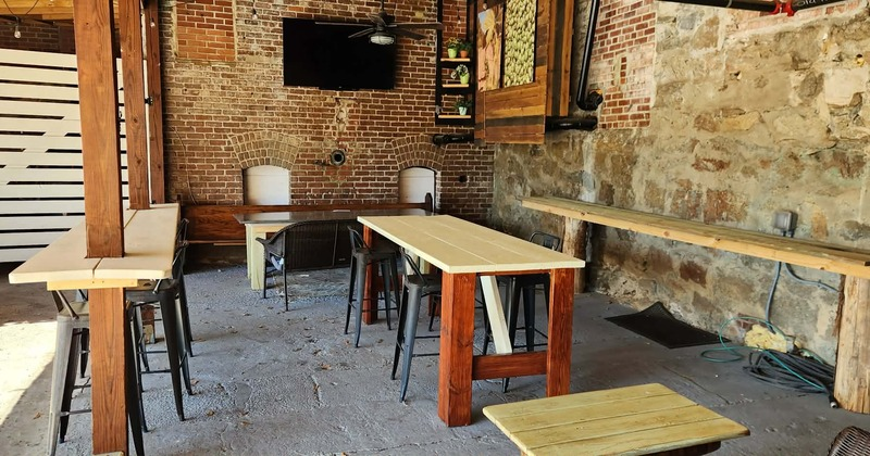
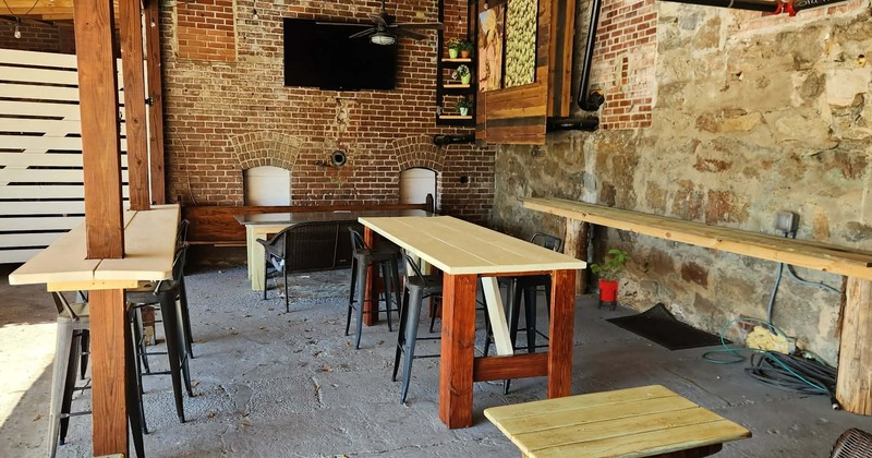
+ house plant (609, 278)
